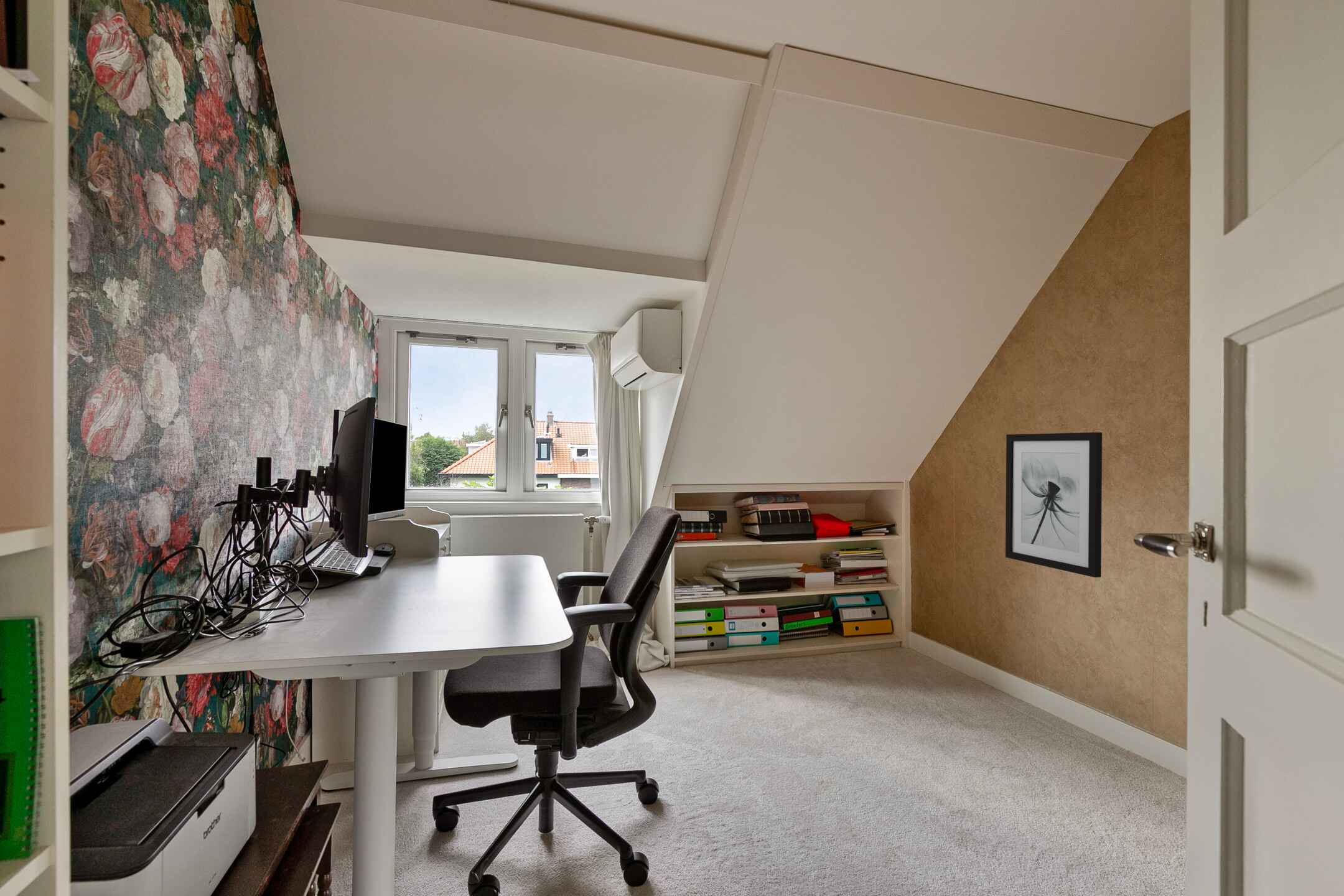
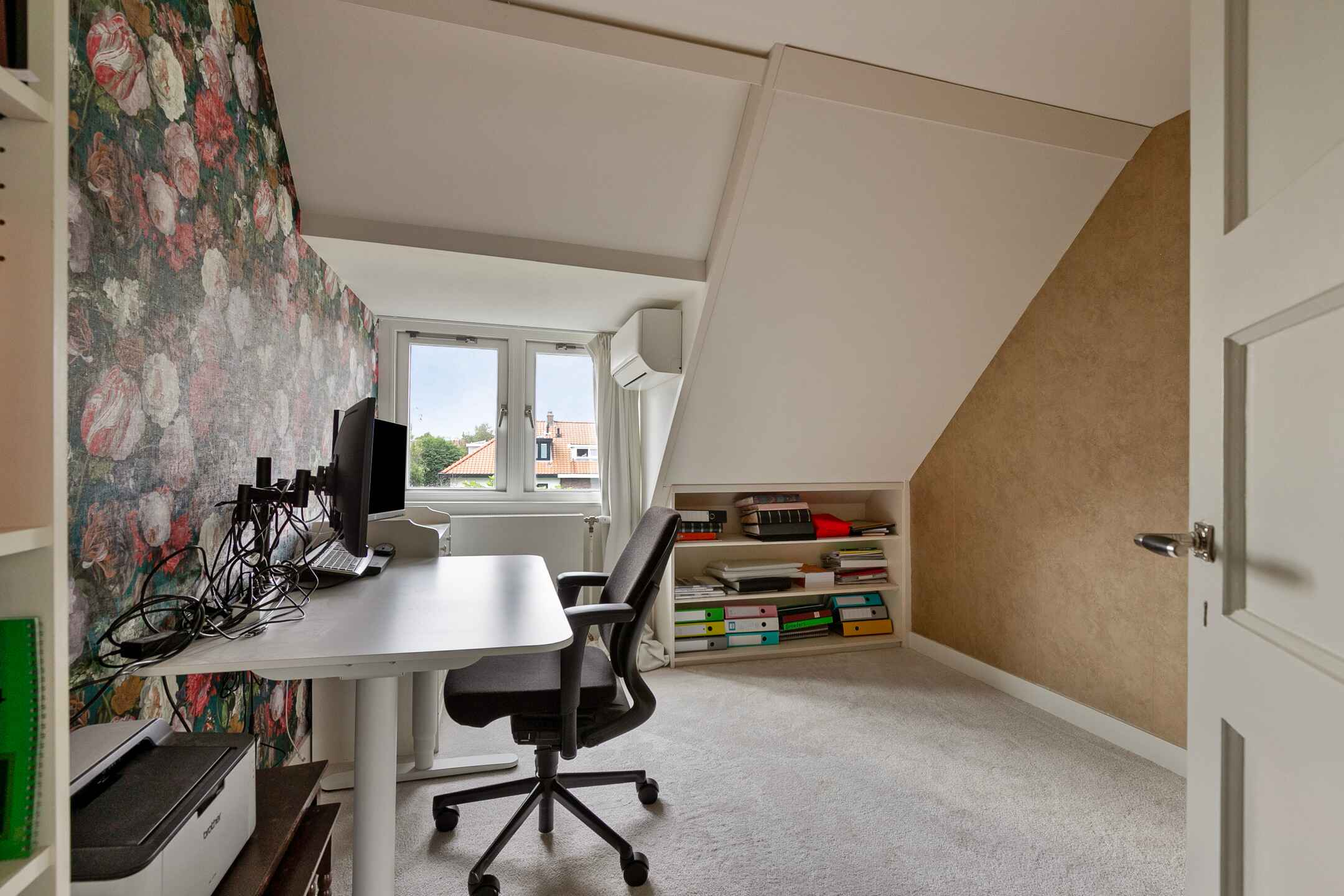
- wall art (1050, 500)
